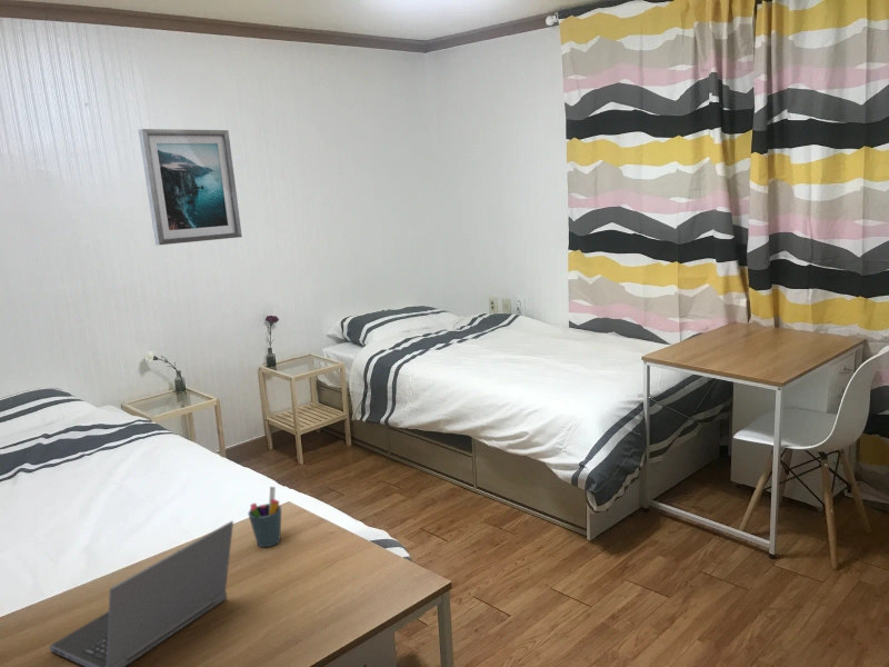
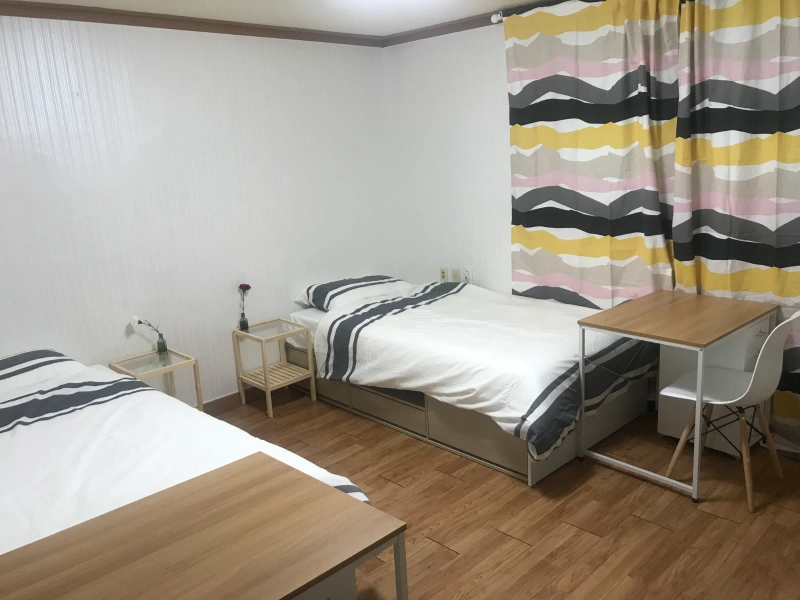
- wall art (192, 186)
- pen holder (266, 517)
- laptop computer (143, 584)
